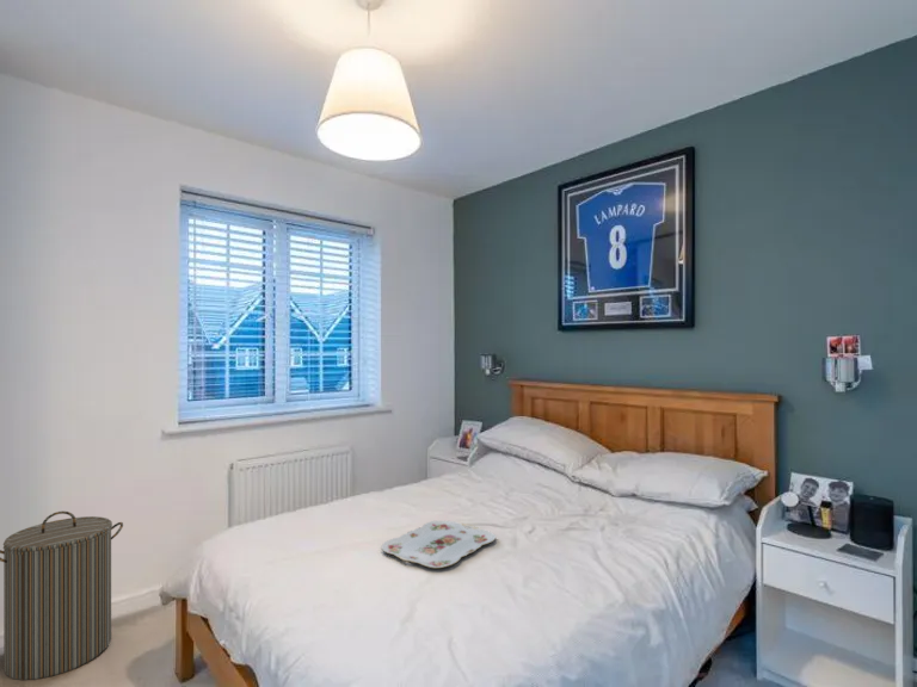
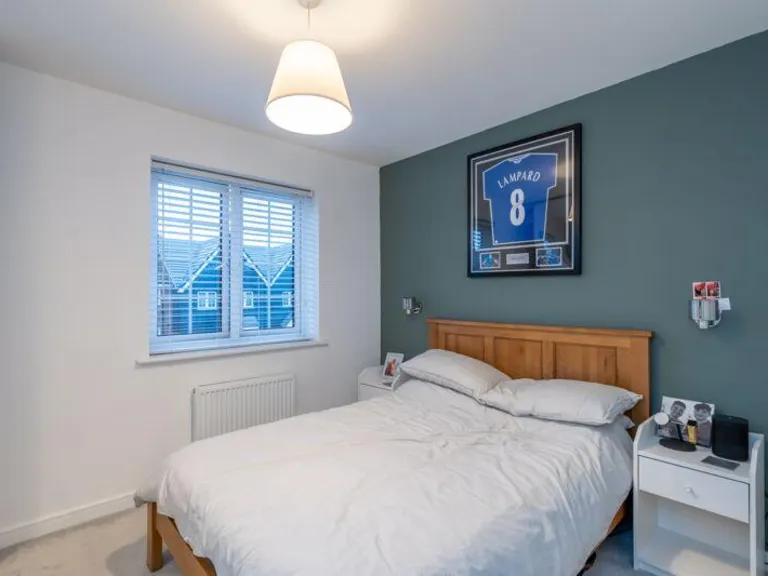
- laundry hamper (61, 582)
- serving tray (439, 543)
